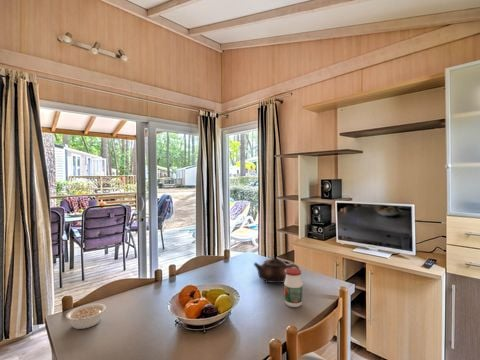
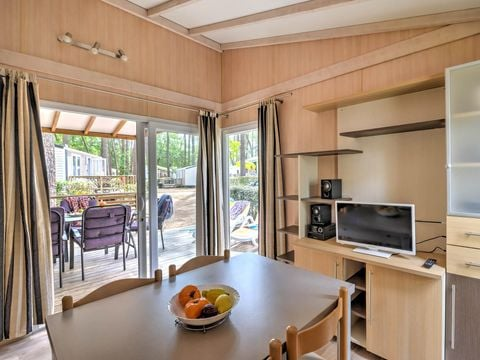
- teapot (275, 268)
- jar (293, 287)
- legume (88, 315)
